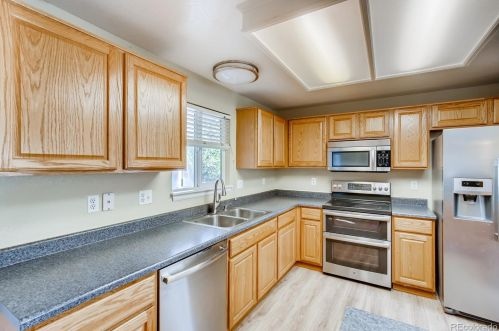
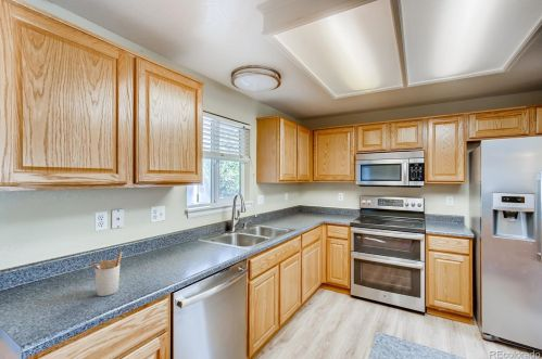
+ utensil holder (108, 273)
